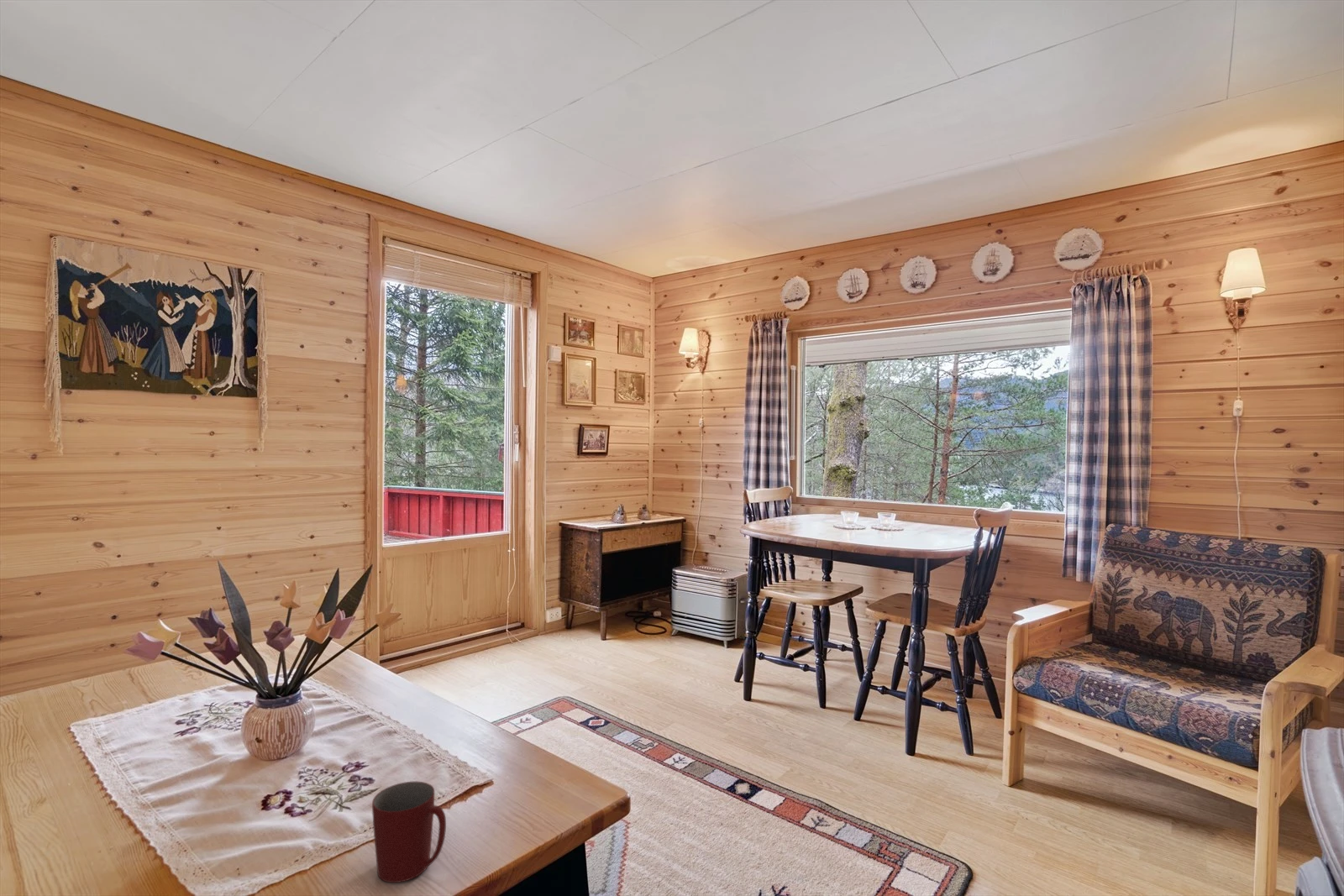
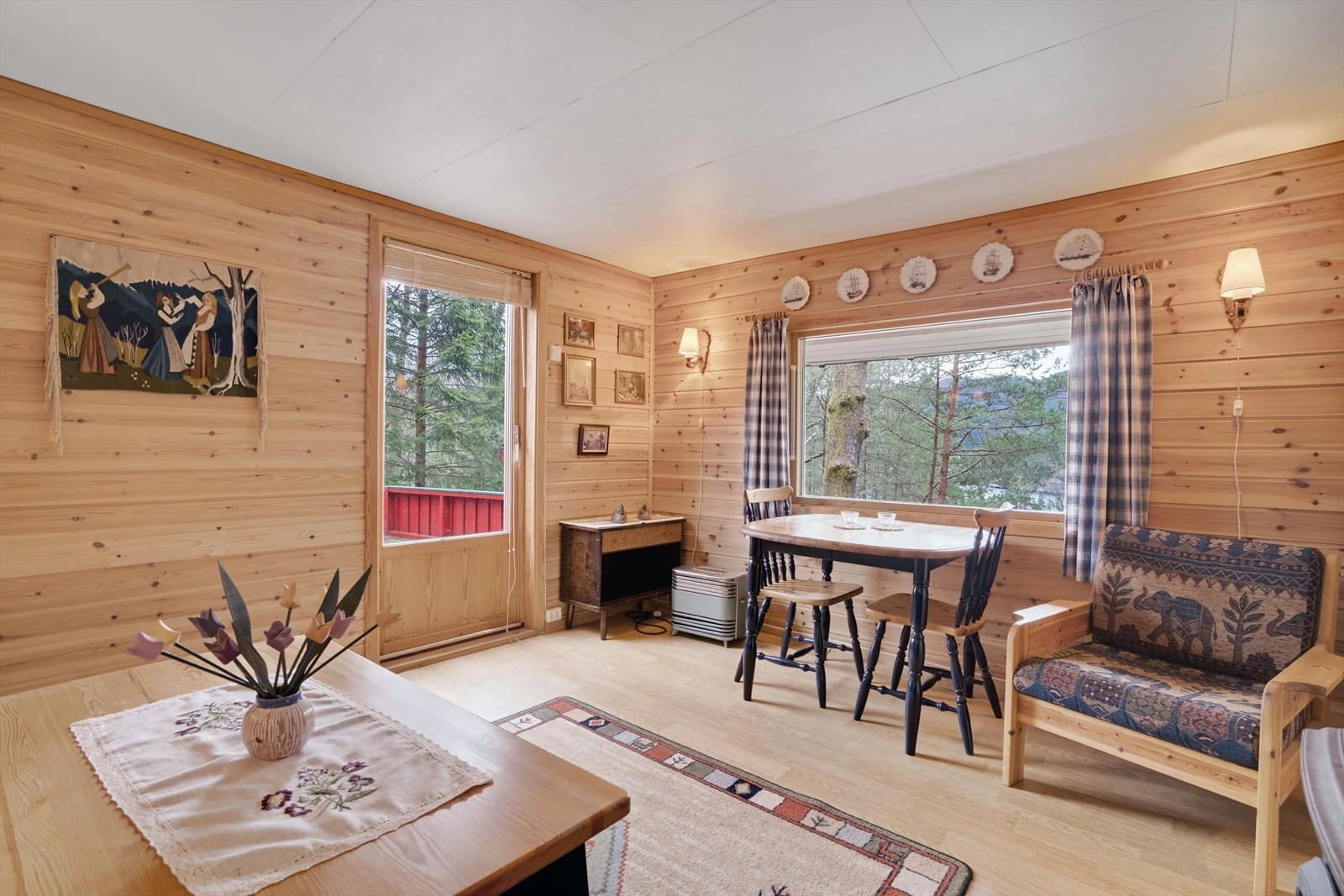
- mug (412, 834)
